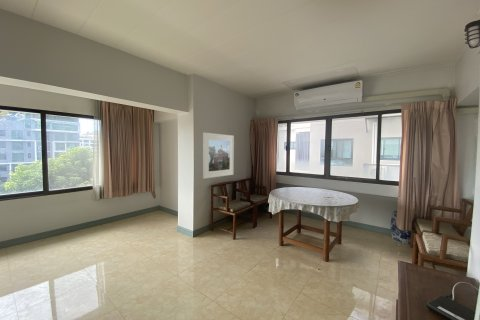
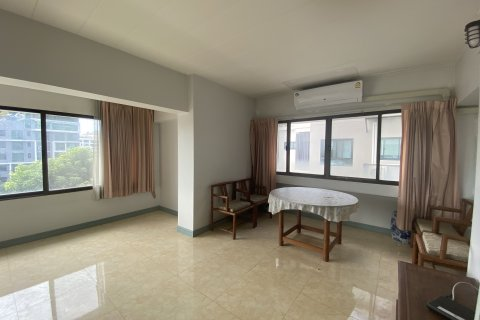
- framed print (219, 155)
